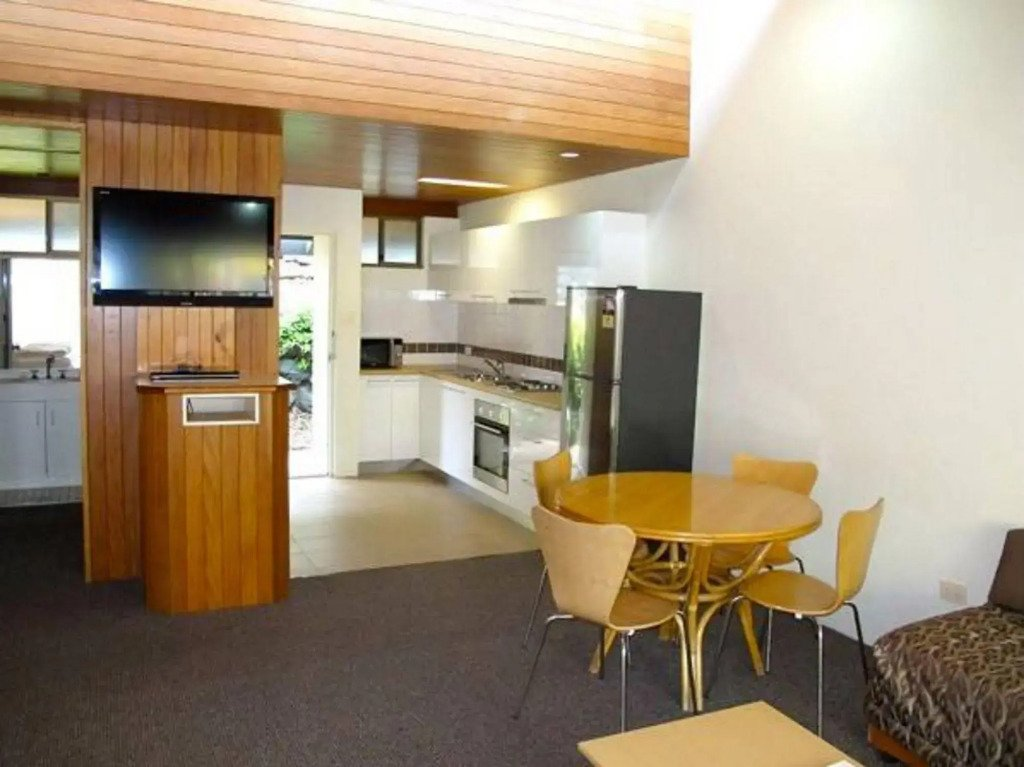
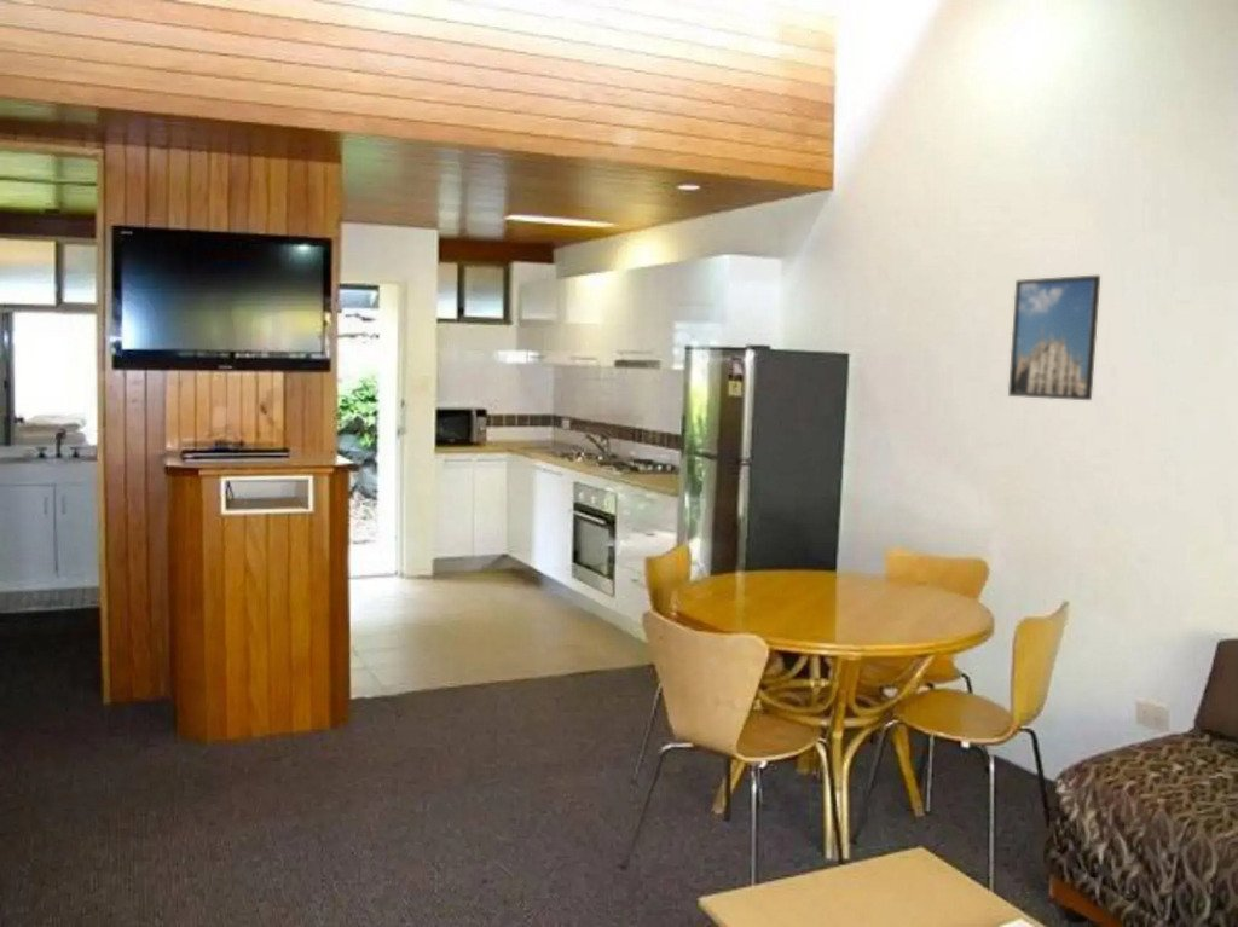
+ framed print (1052, 337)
